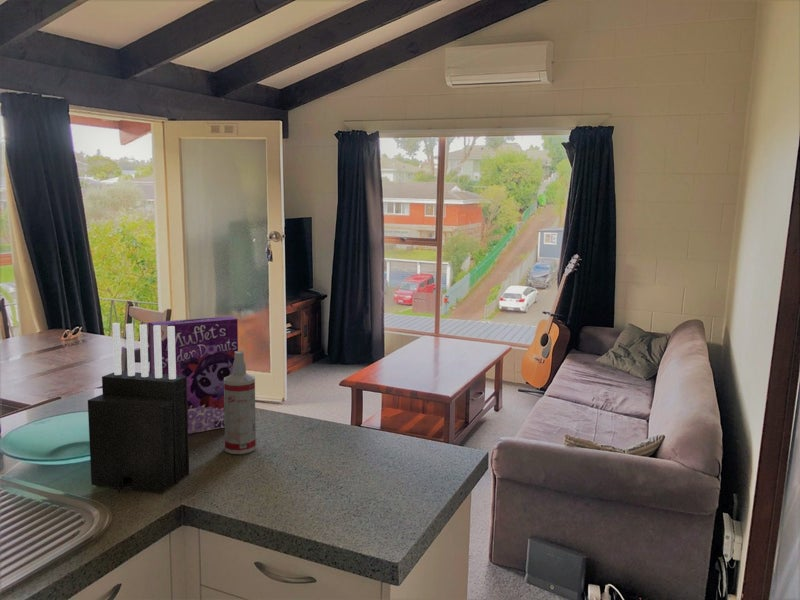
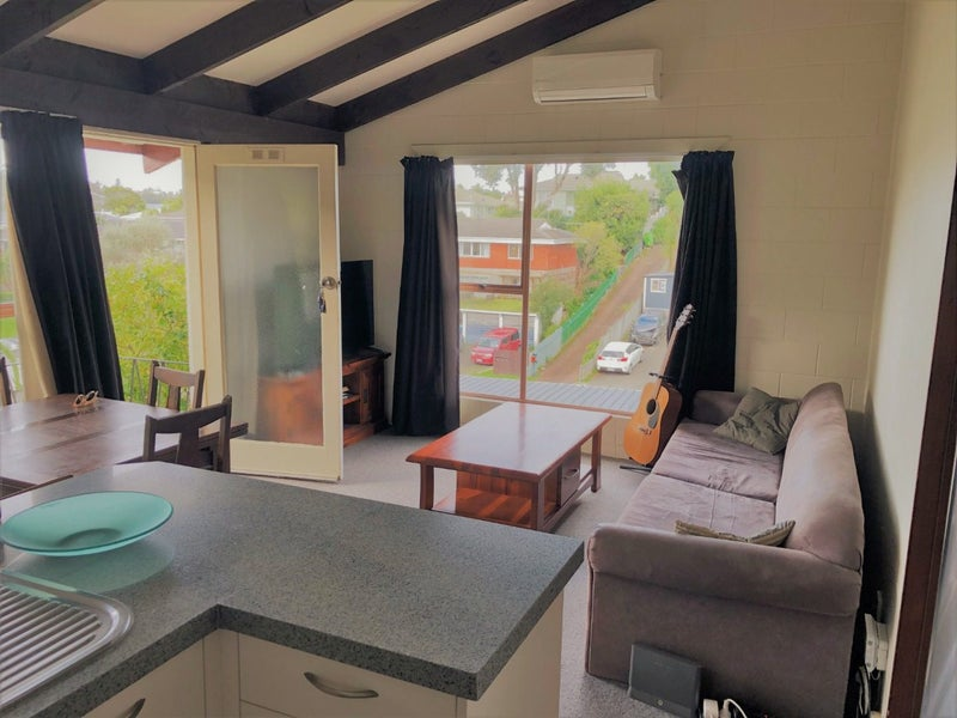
- knife block (135, 405)
- spray bottle (239, 400)
- cereal box (195, 374)
